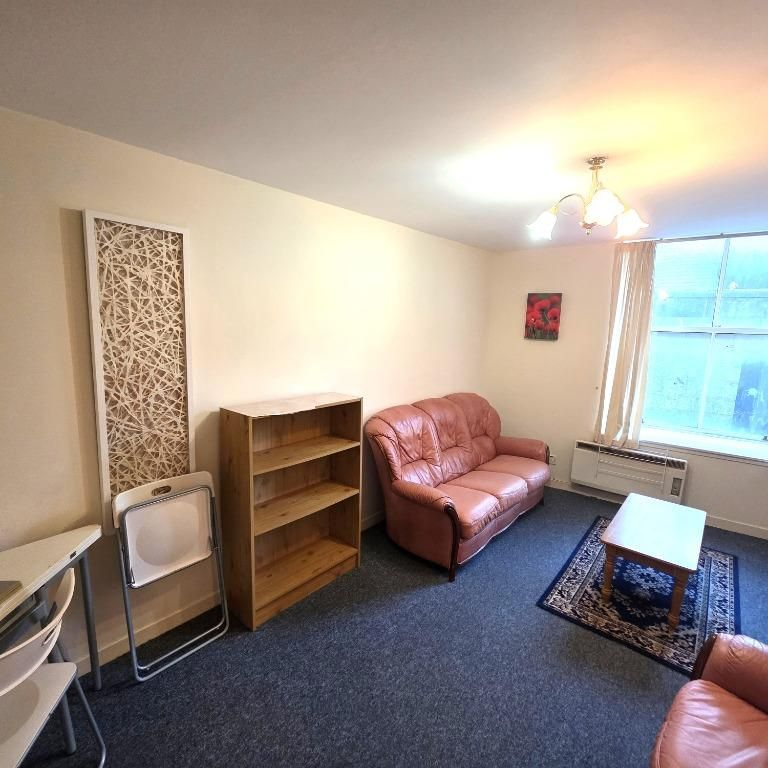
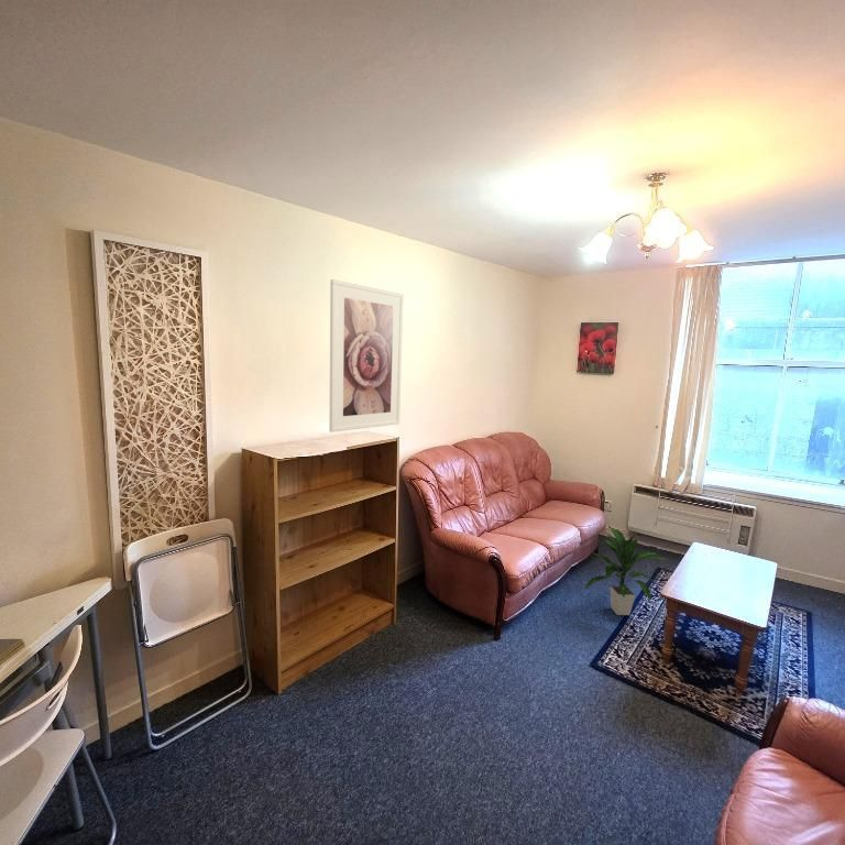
+ indoor plant (621, 570)
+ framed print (369, 359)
